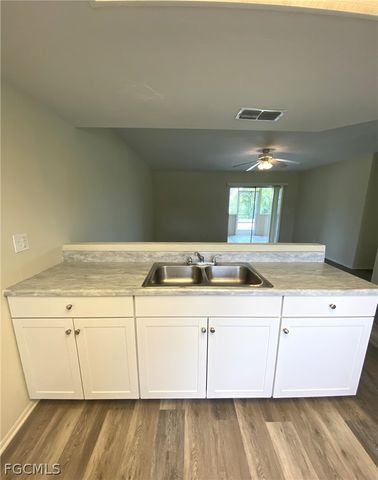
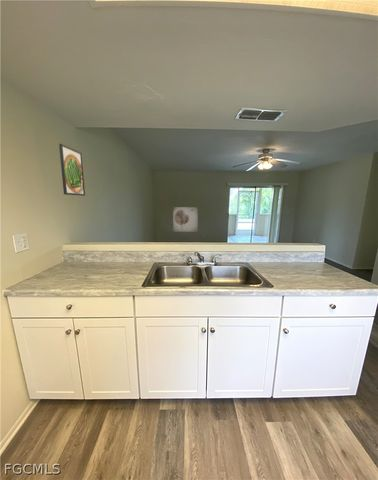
+ wall art (185, 219)
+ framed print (73, 172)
